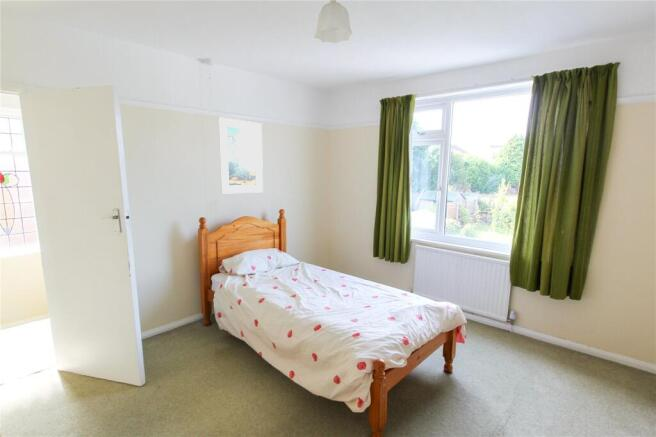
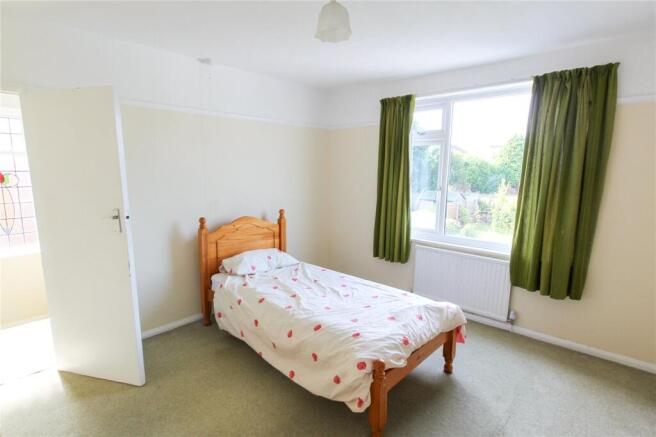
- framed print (242, 157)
